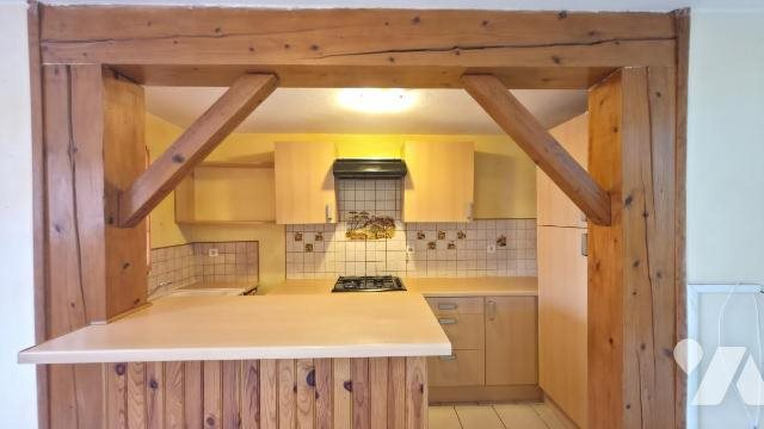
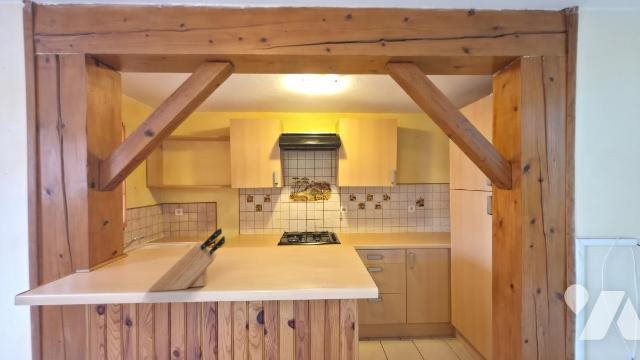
+ knife block (190, 257)
